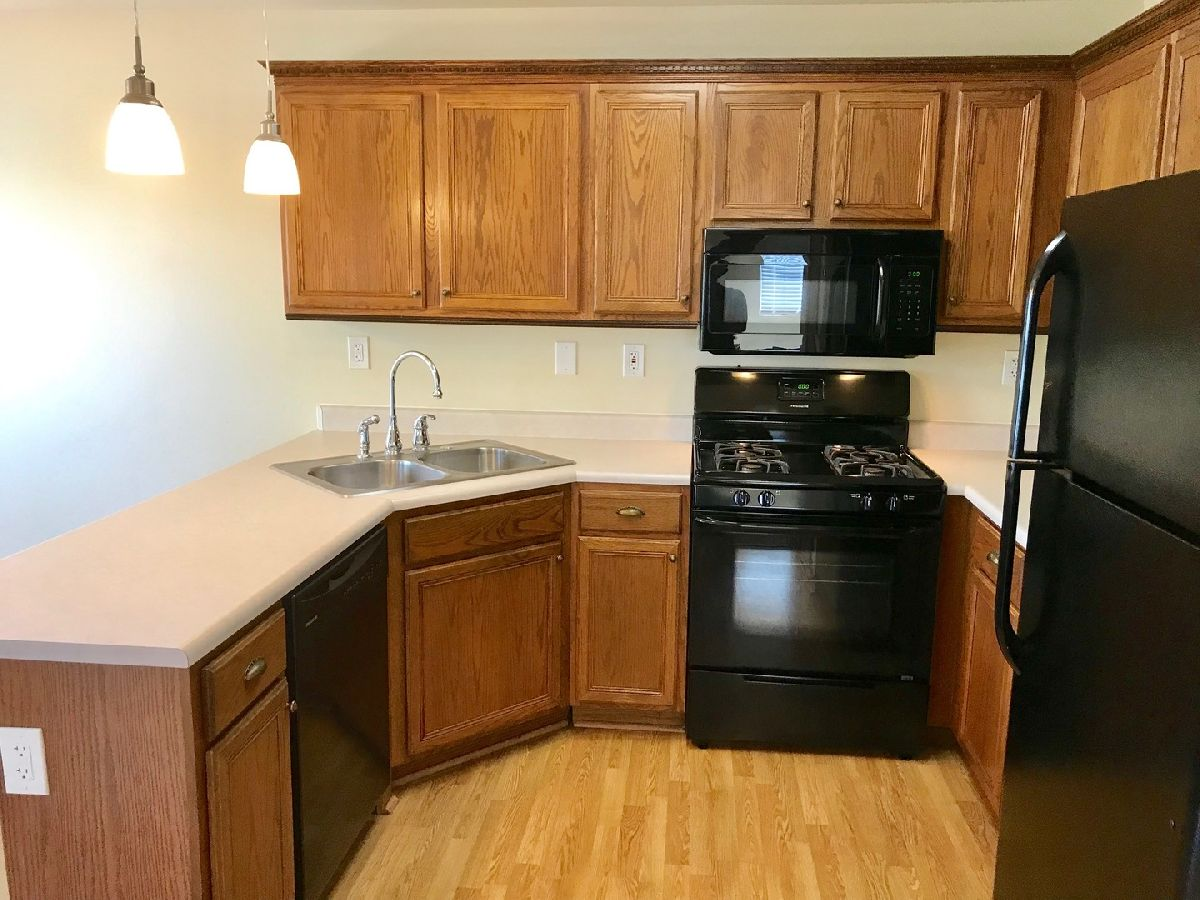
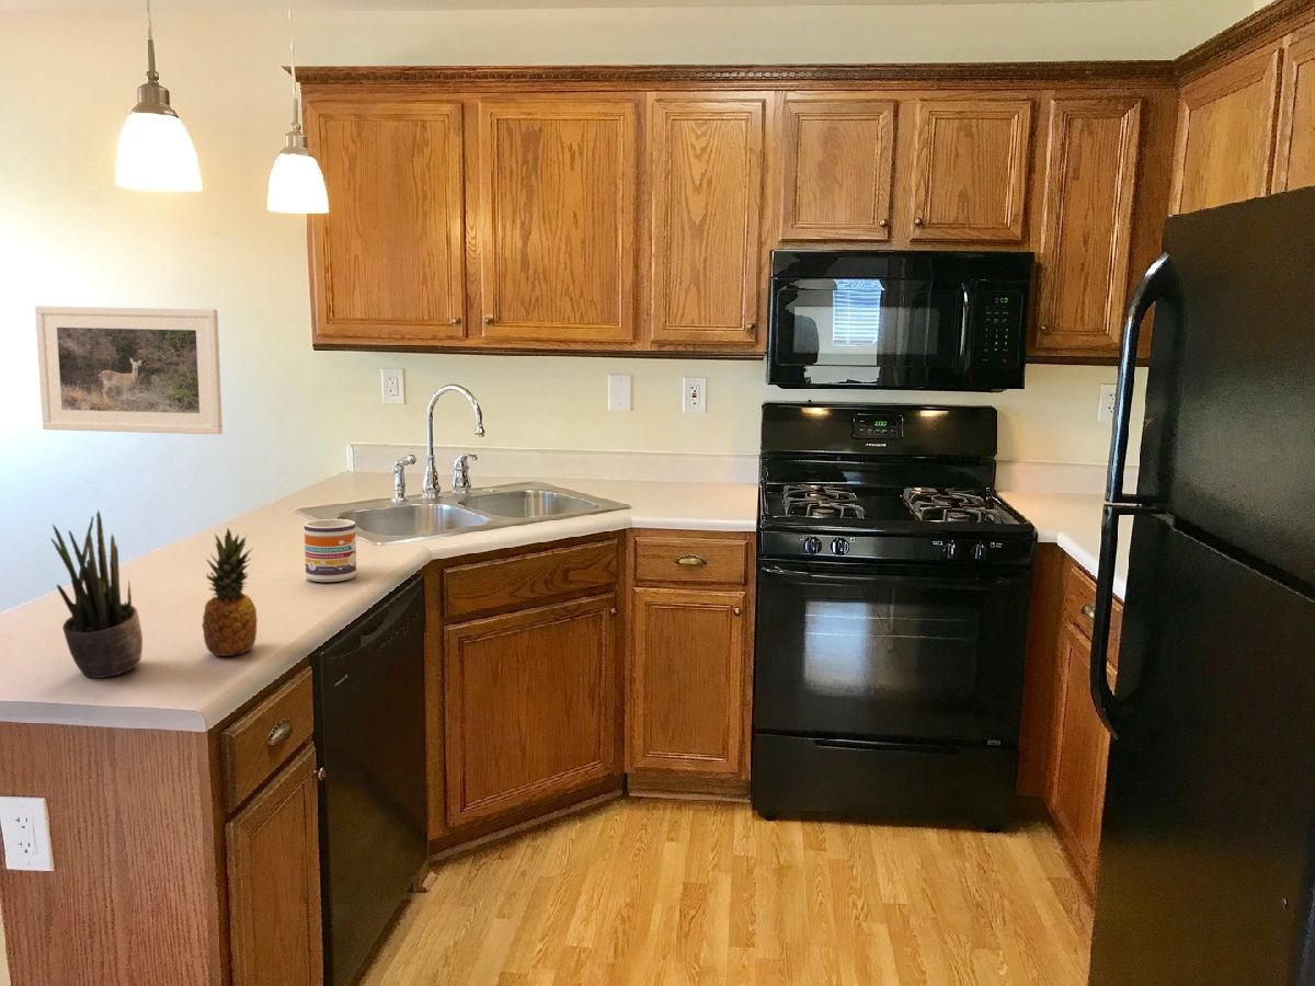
+ potted plant (93, 593)
+ fruit (229, 589)
+ mug (333, 548)
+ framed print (128, 370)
